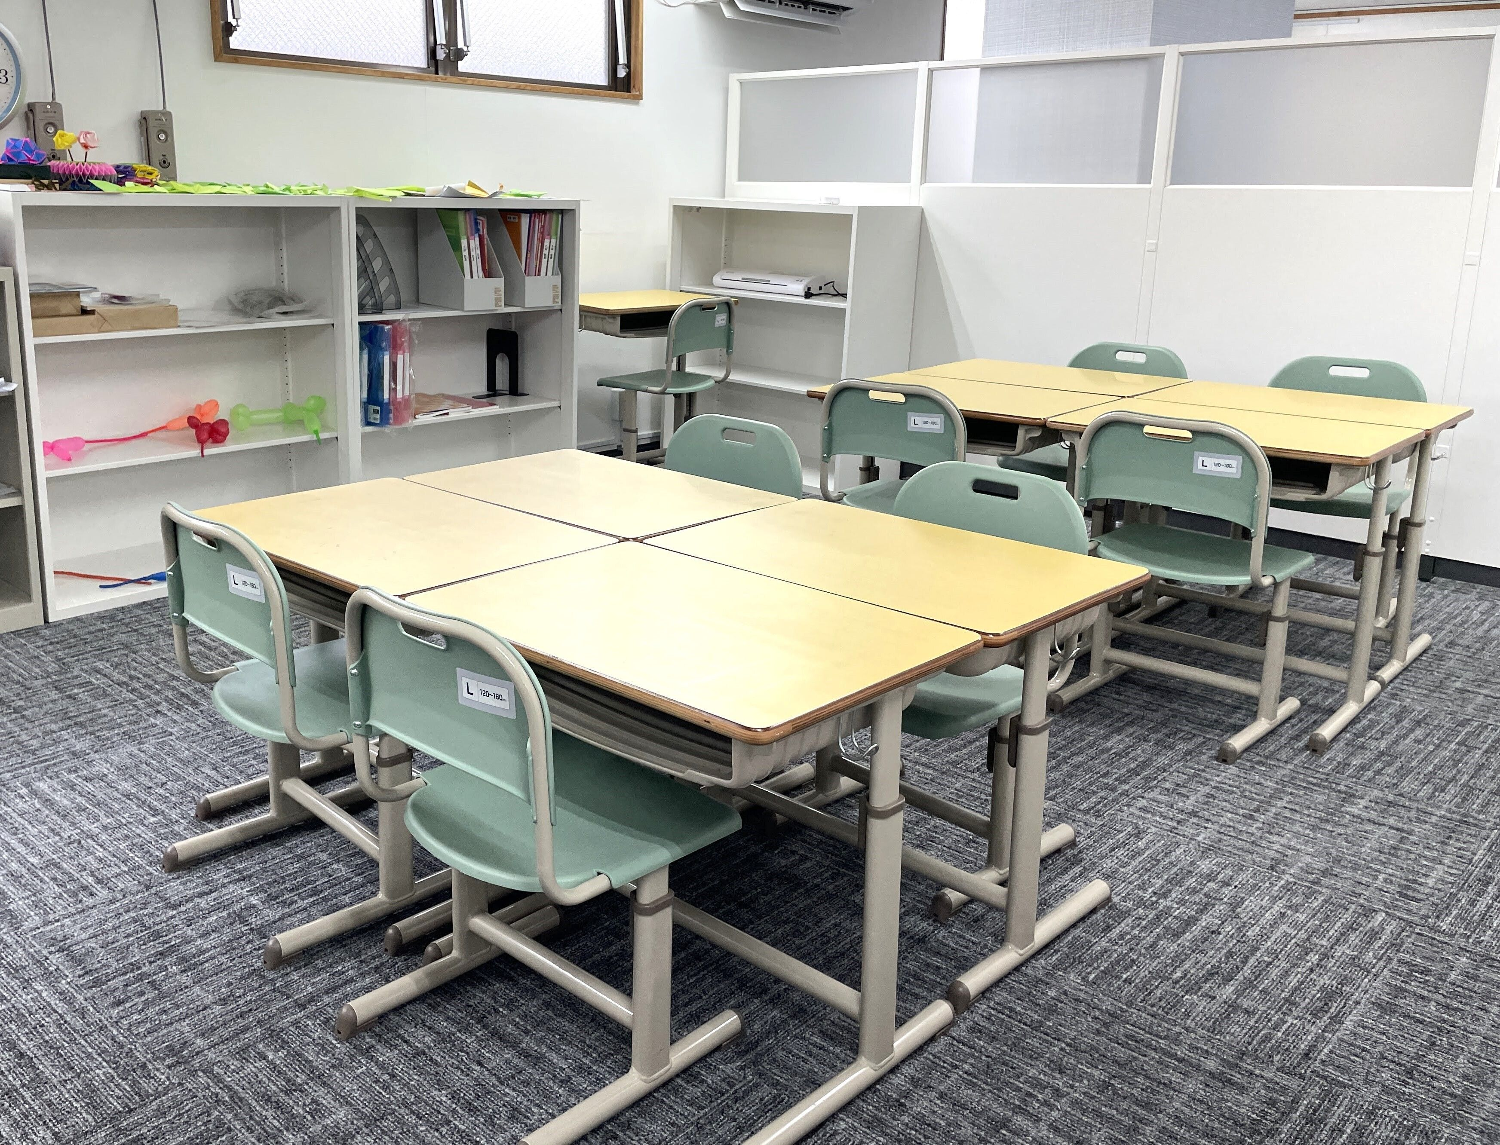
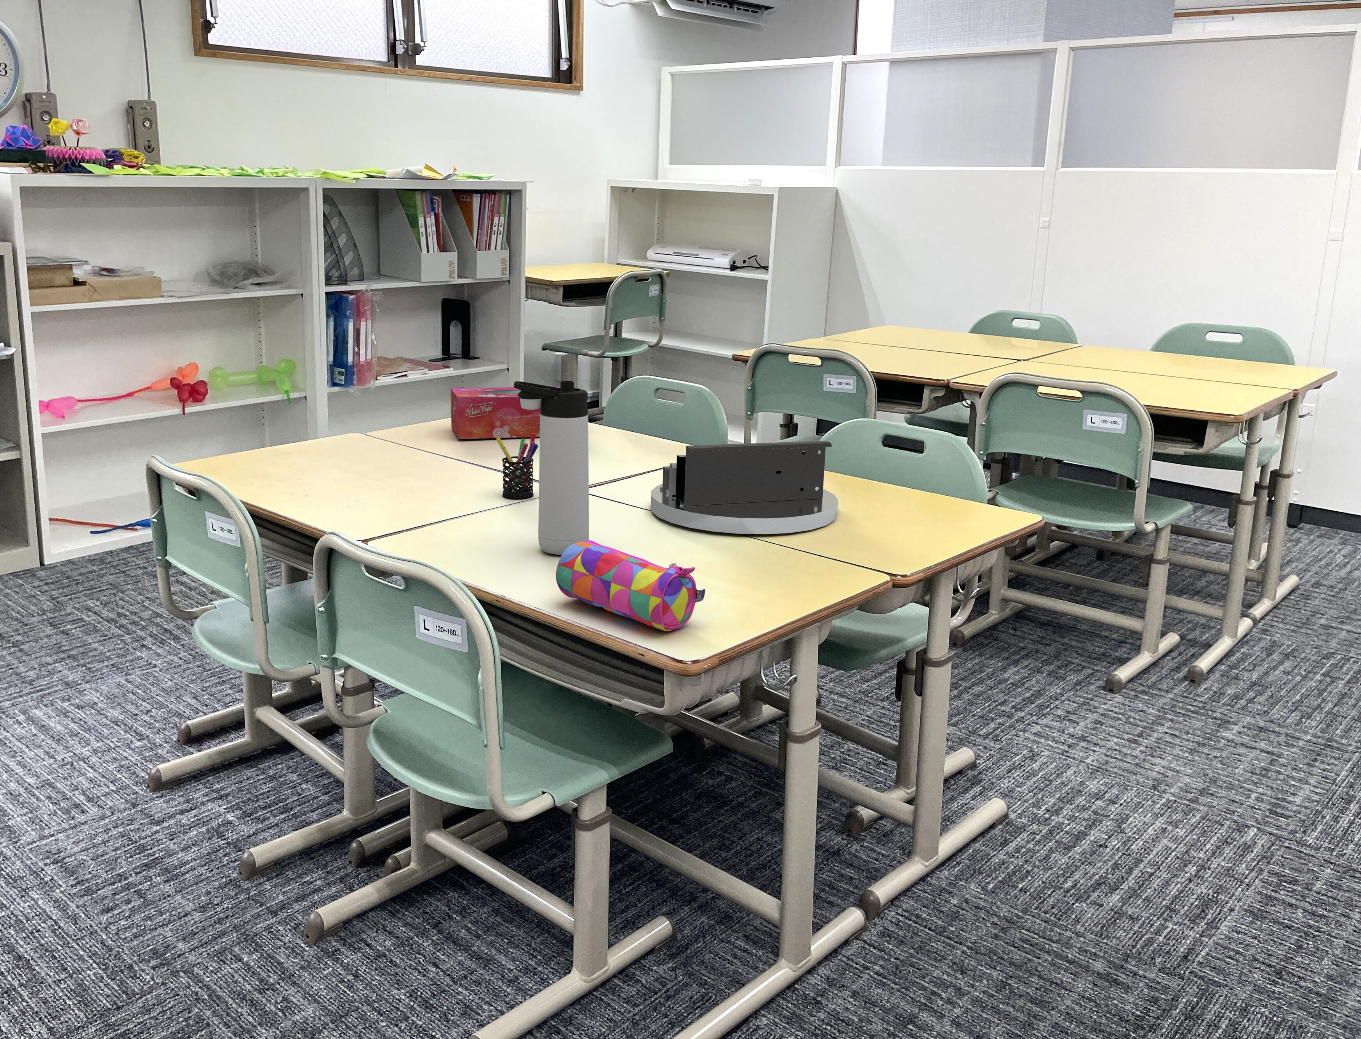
+ pen holder (521, 464)
+ desk organizer (744, 474)
+ pencil case (628, 583)
+ tissue box (514, 411)
+ thermos bottle (551, 467)
